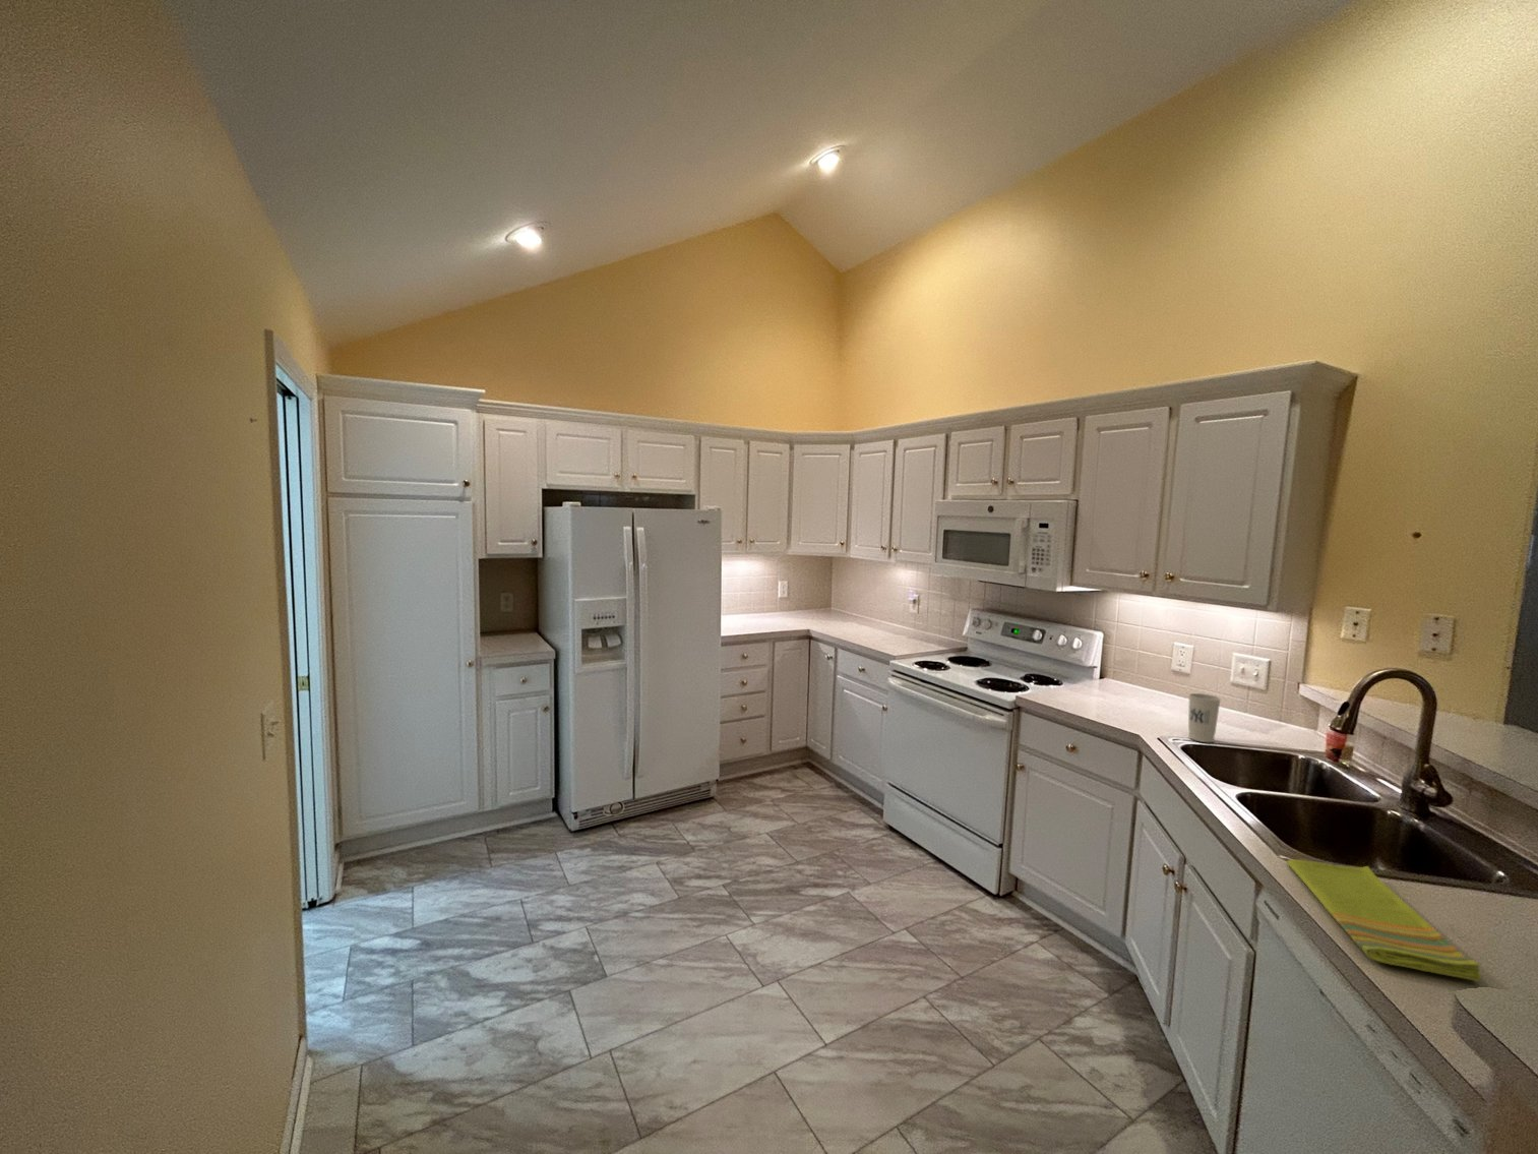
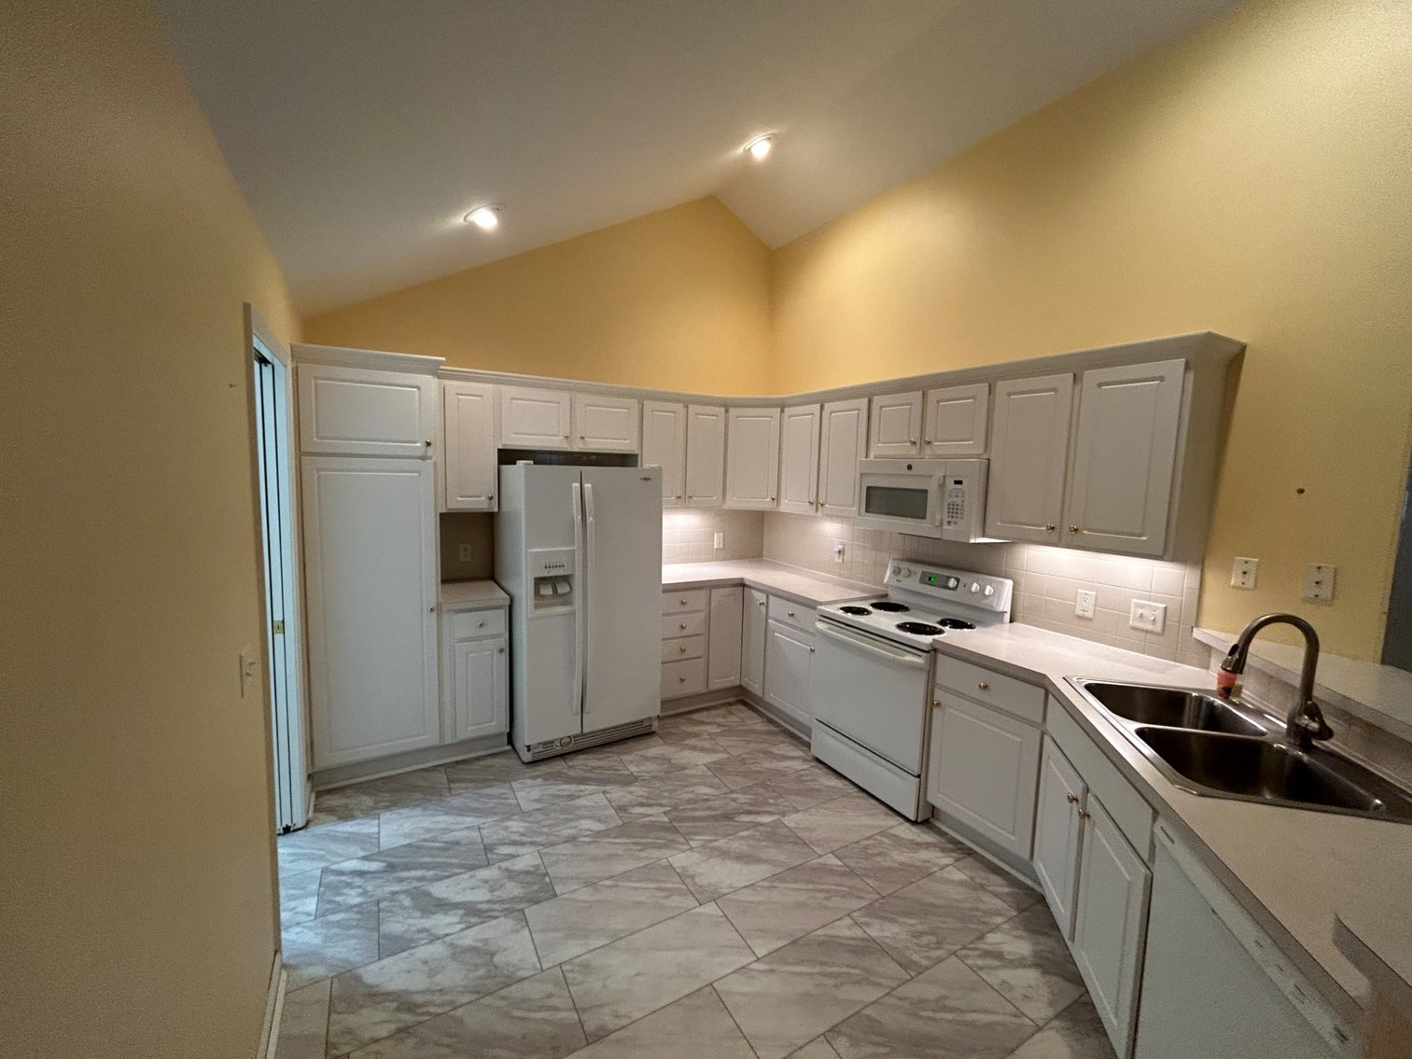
- dish towel (1370, 907)
- cup (1202, 718)
